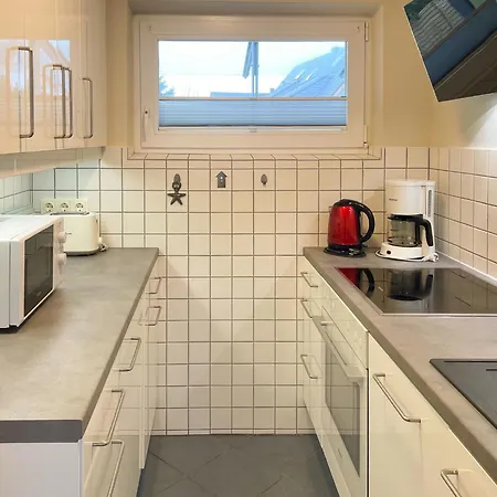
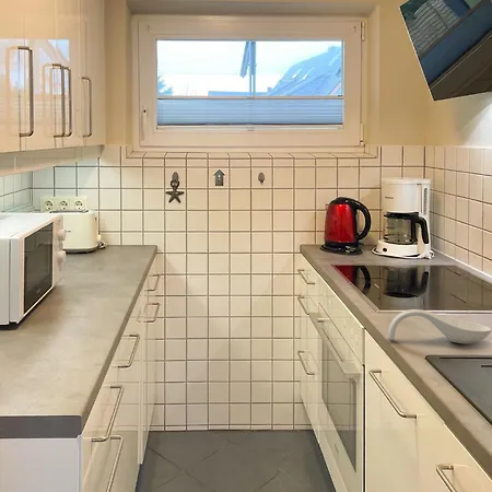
+ spoon rest (438, 325)
